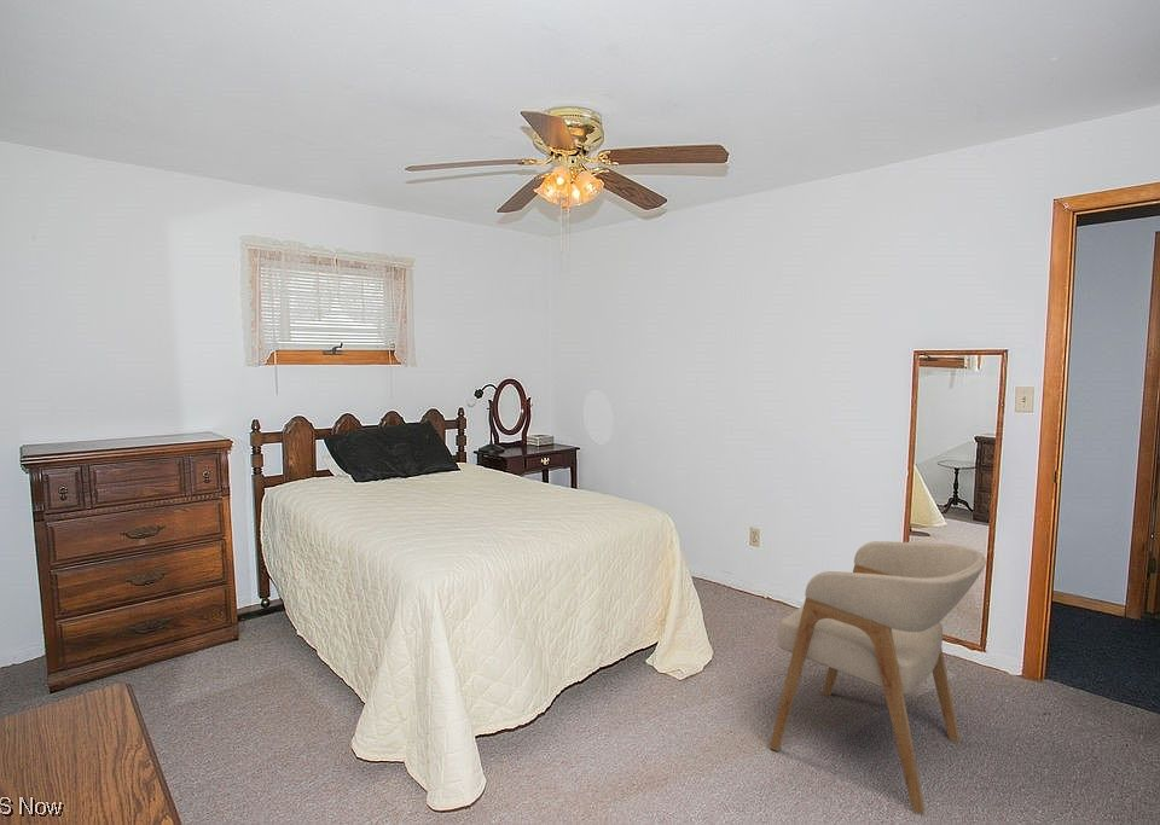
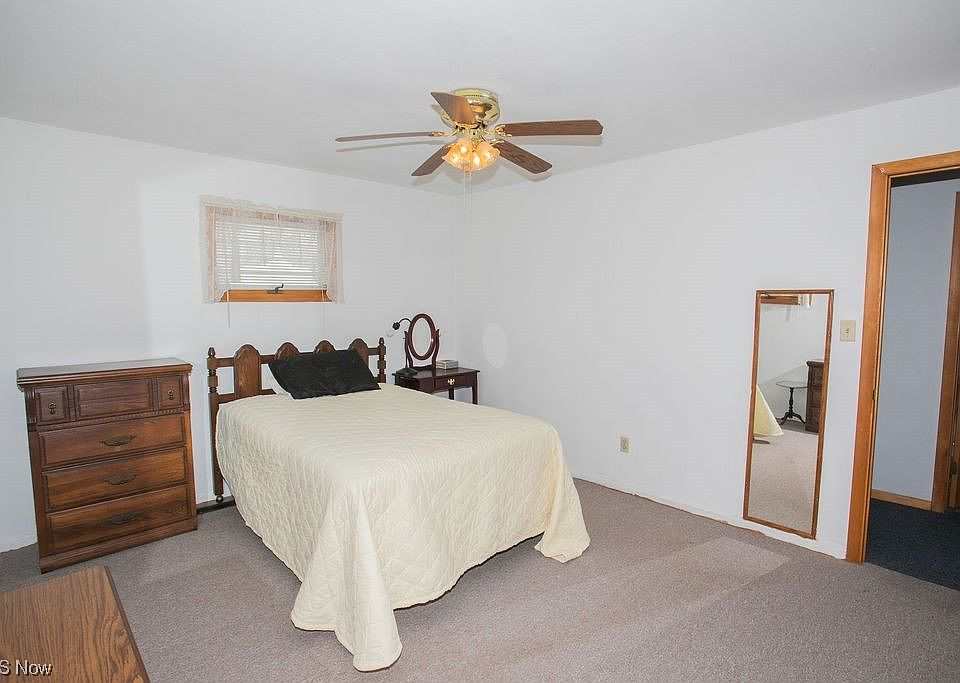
- armchair (882, 647)
